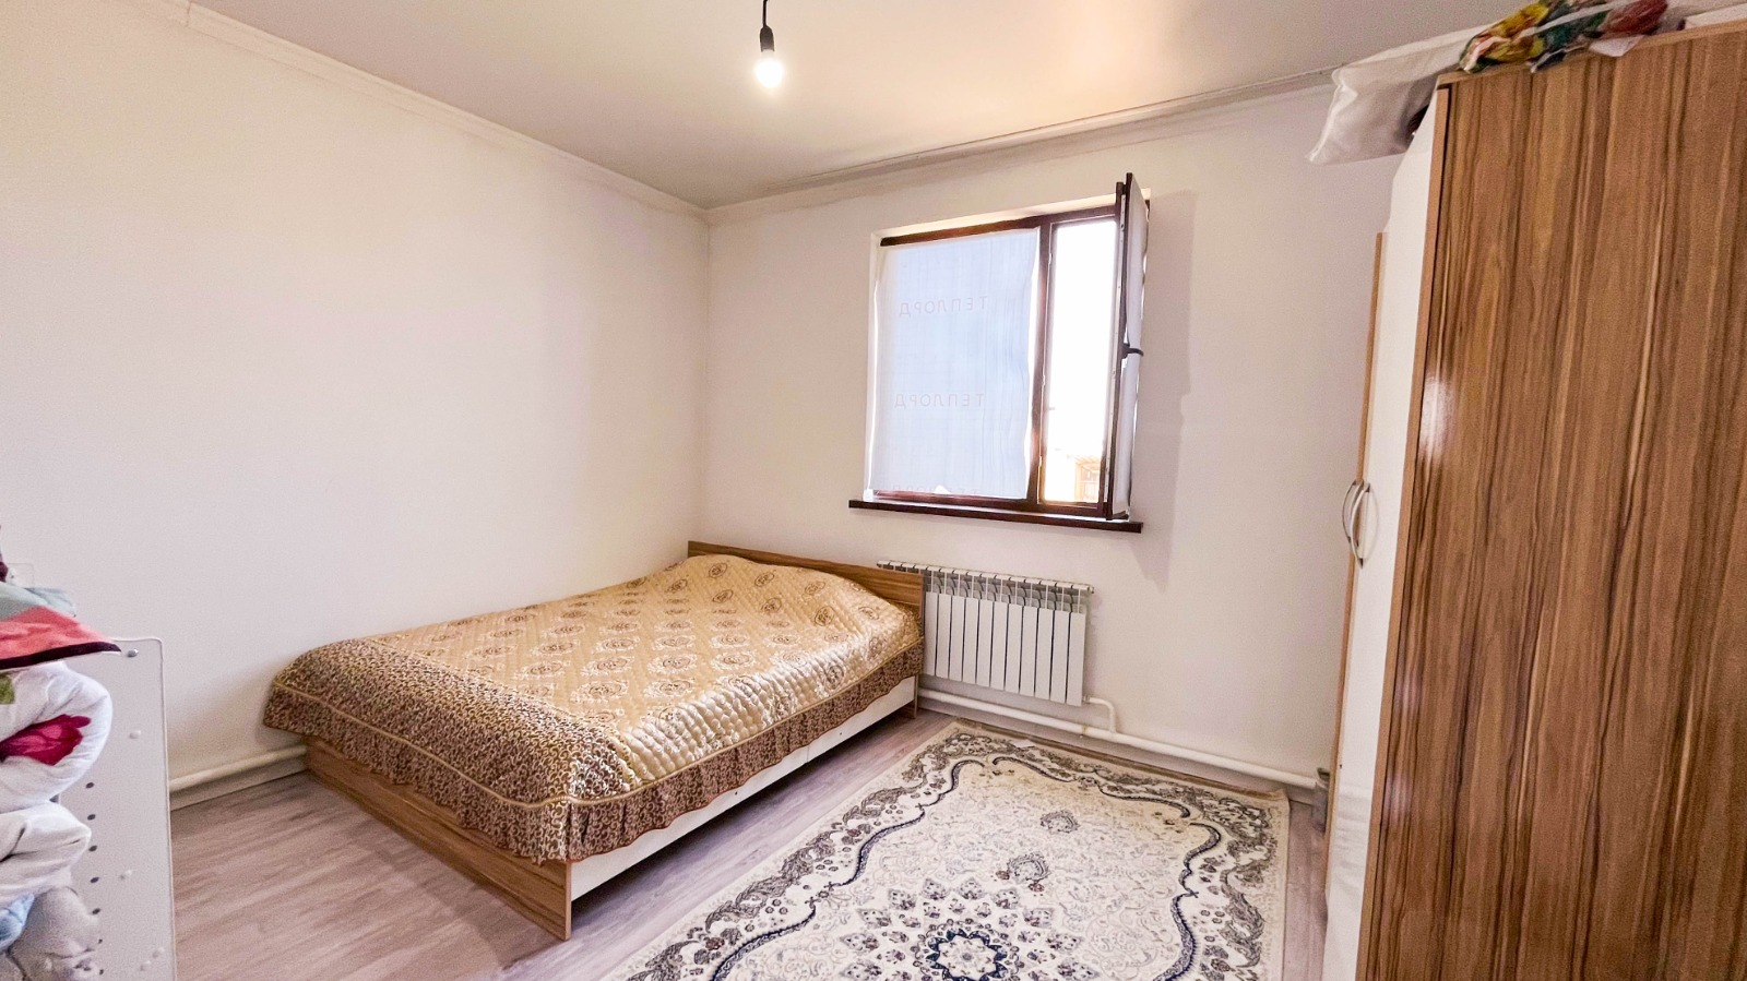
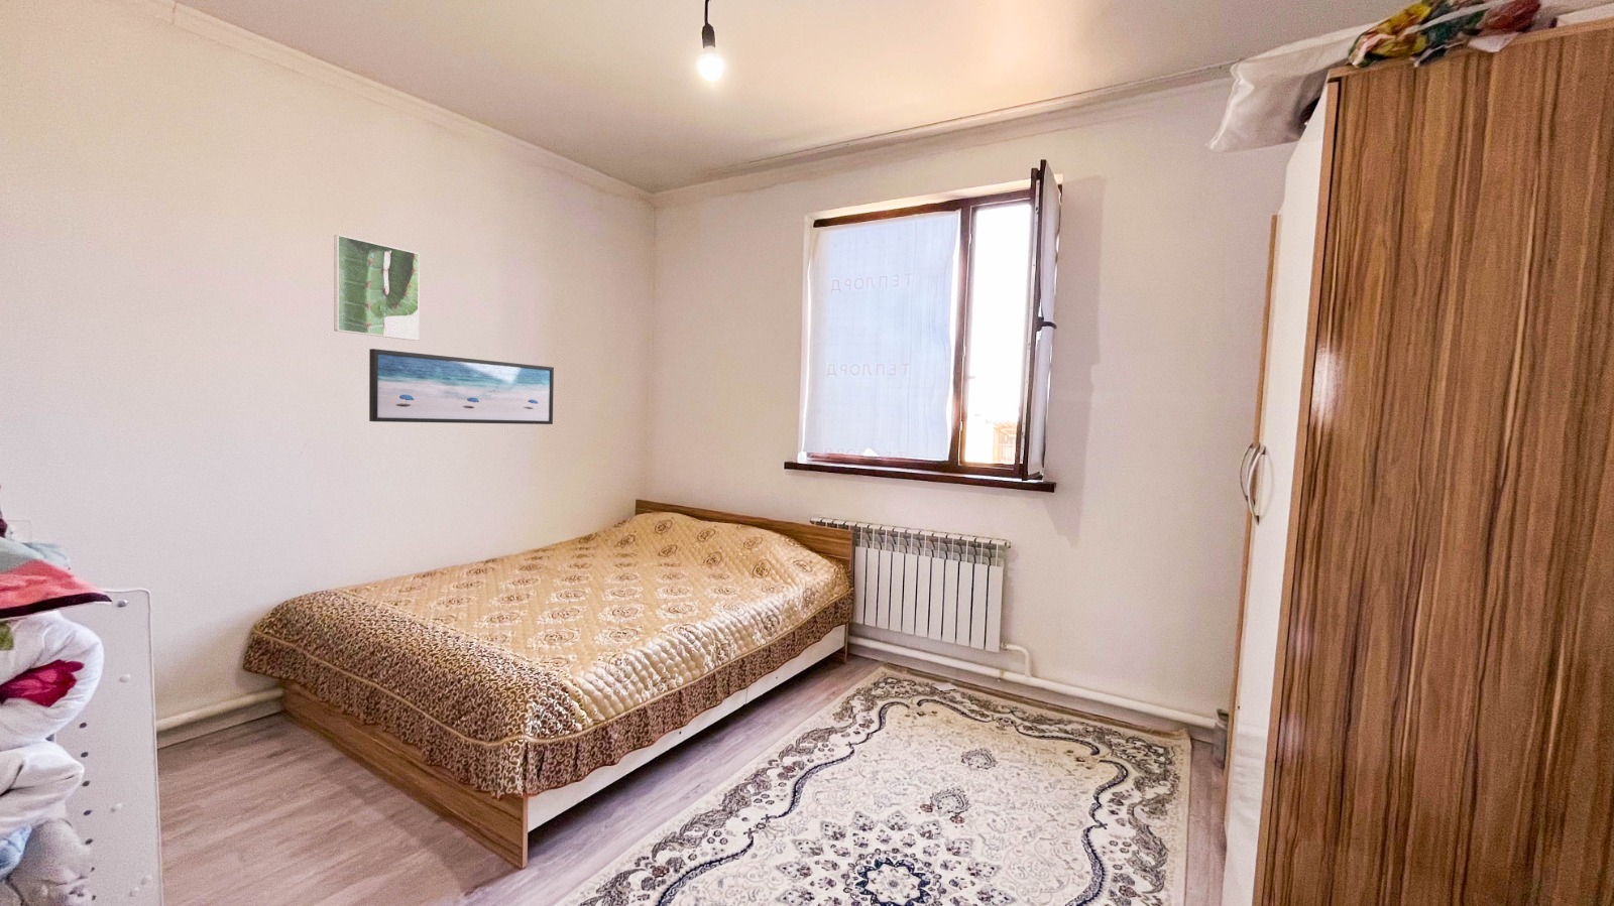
+ wall art (472, 391)
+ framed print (378, 290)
